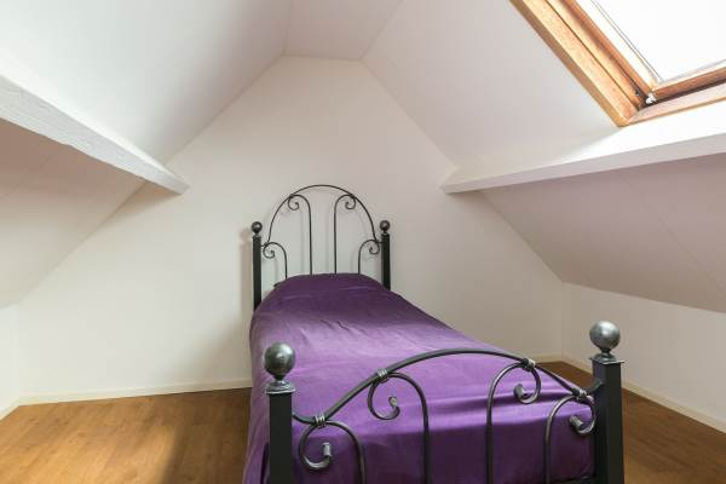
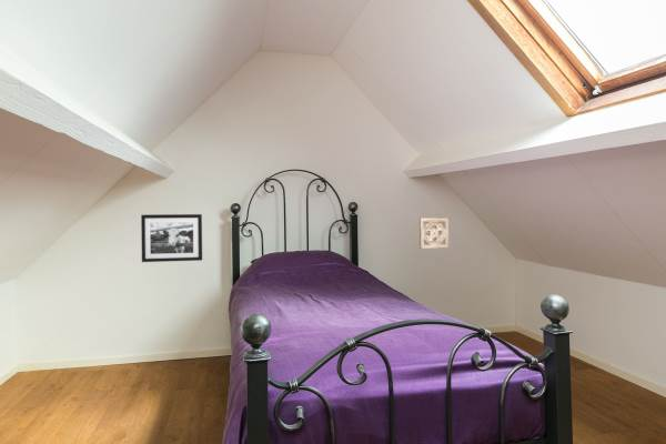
+ picture frame (172, 238)
+ wall ornament (433, 233)
